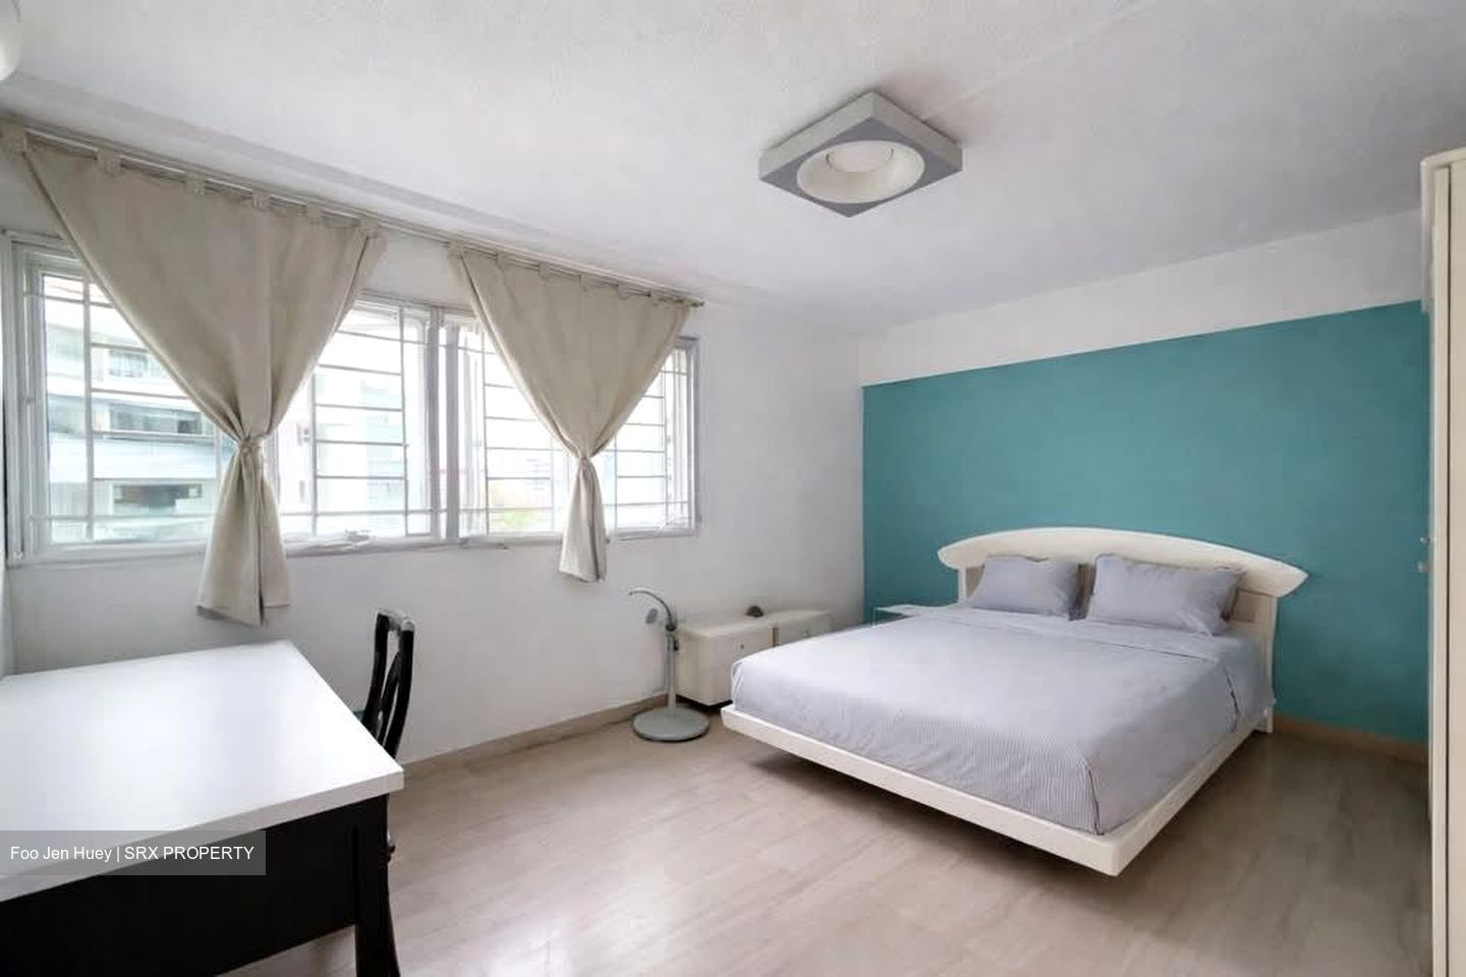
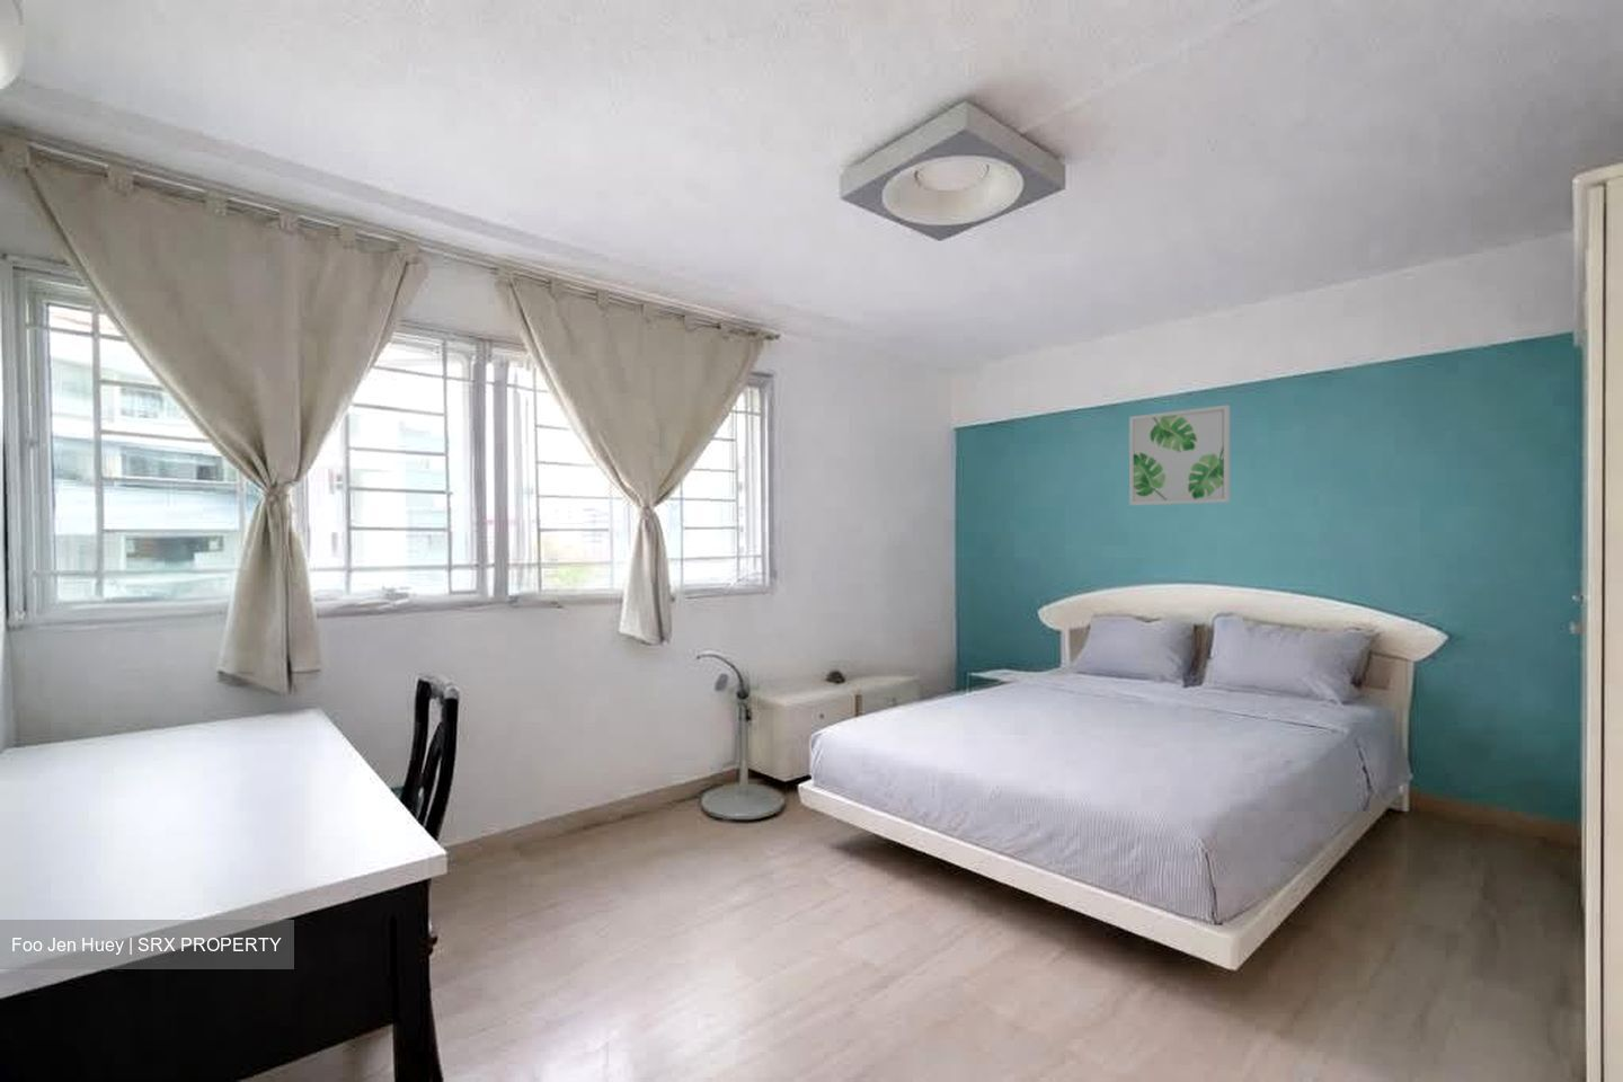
+ wall art (1176, 458)
